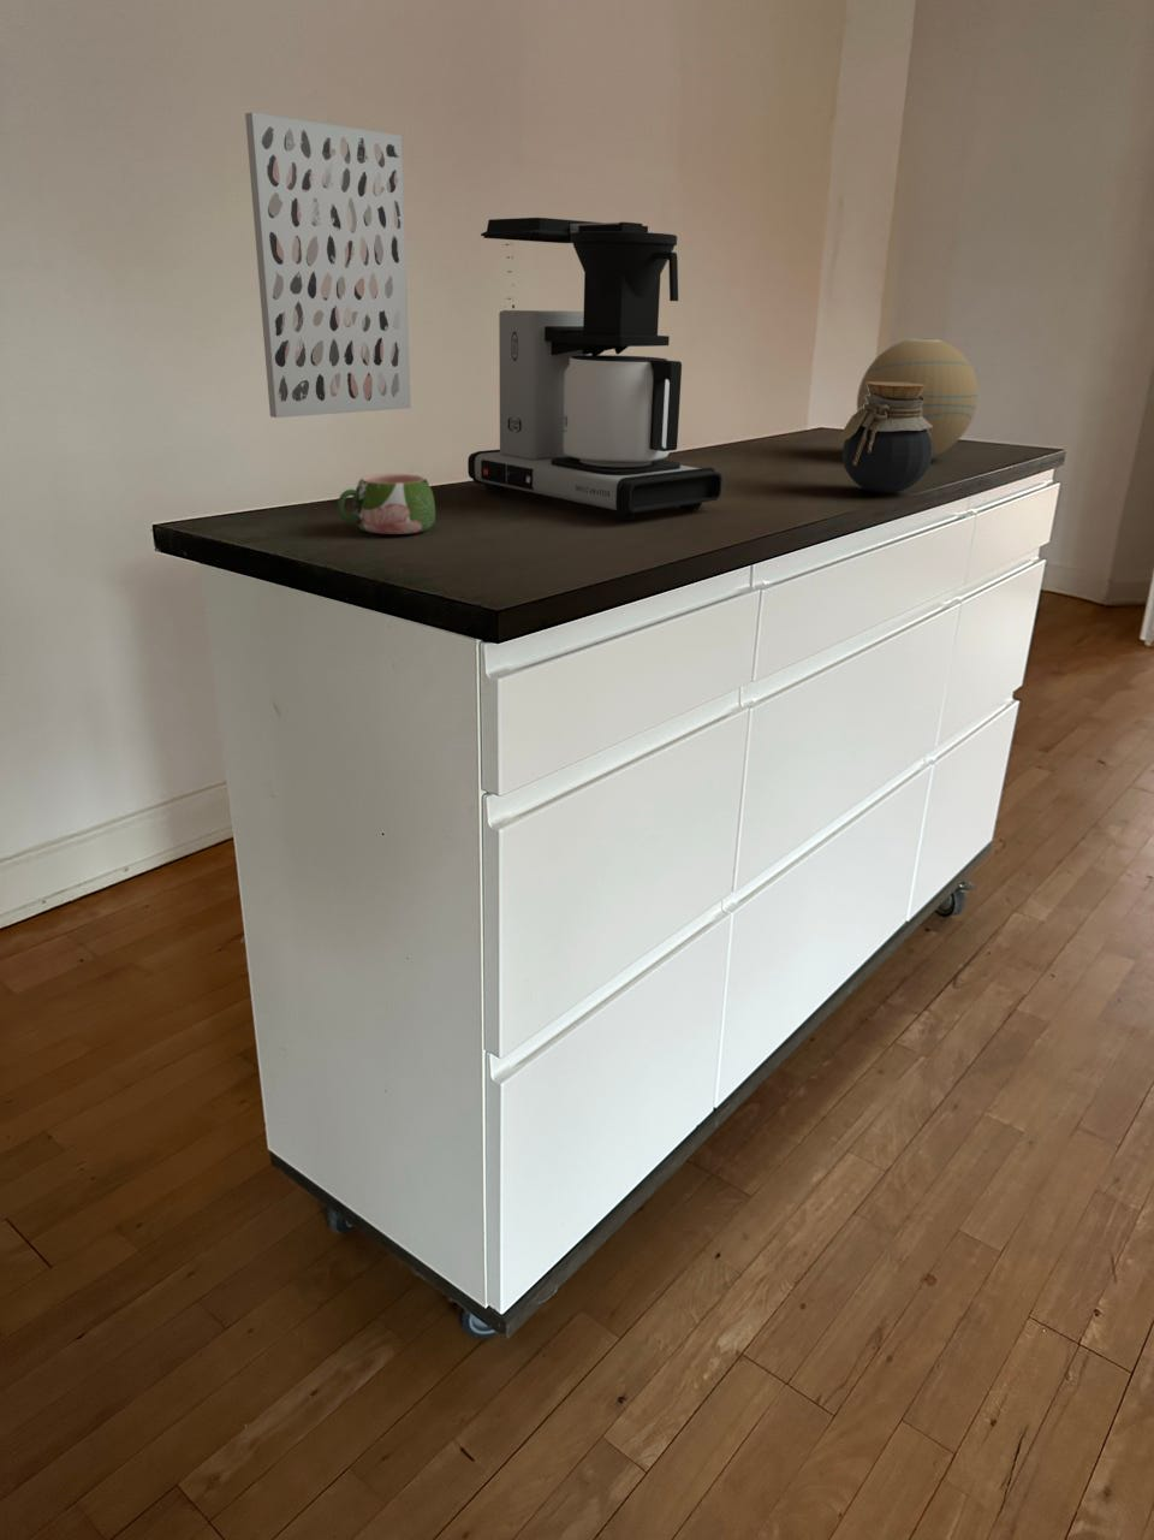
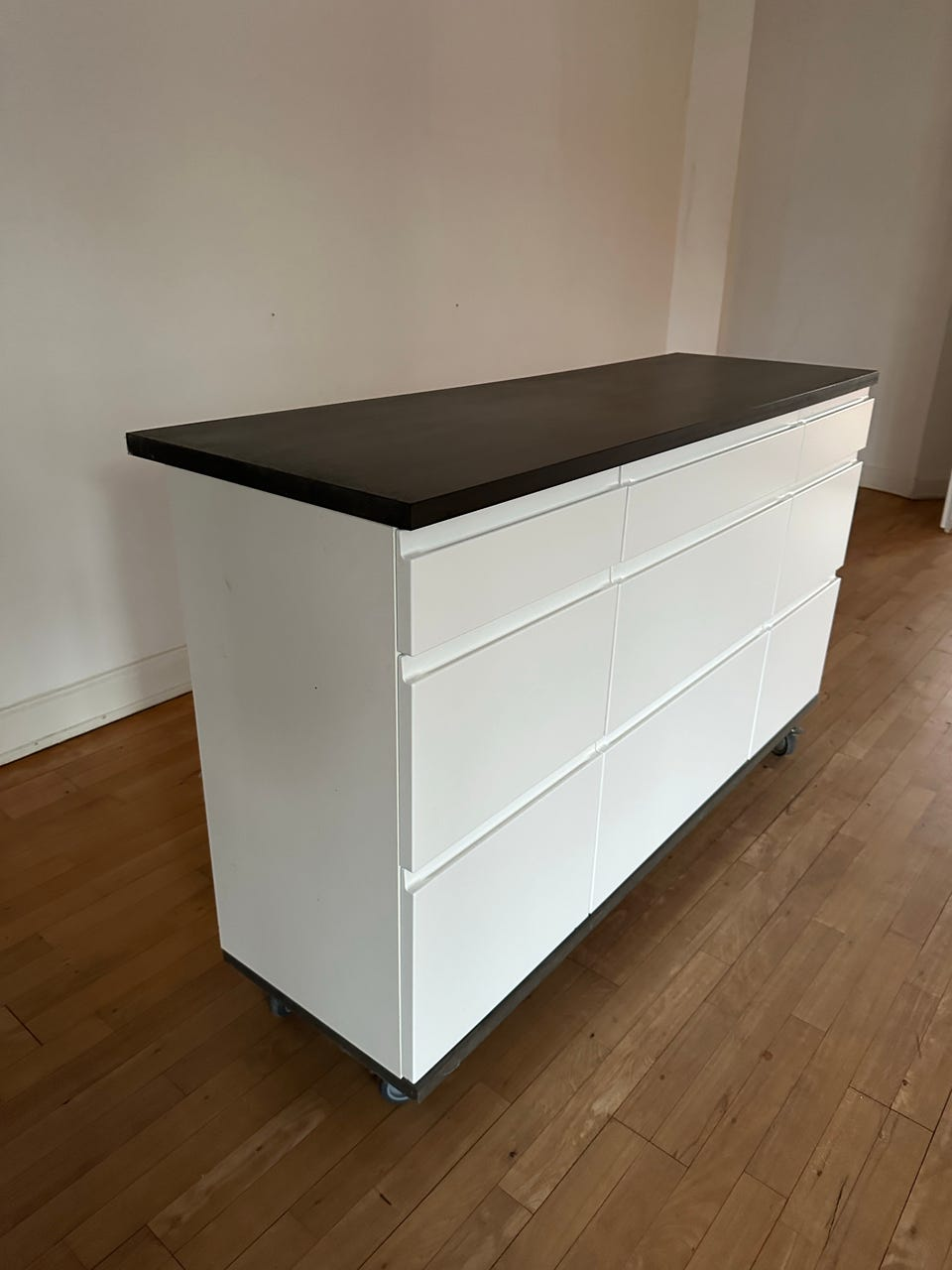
- decorative orb (922, 403)
- wall art (336, 274)
- jar (884, 439)
- mug (384, 504)
- coffee maker (593, 366)
